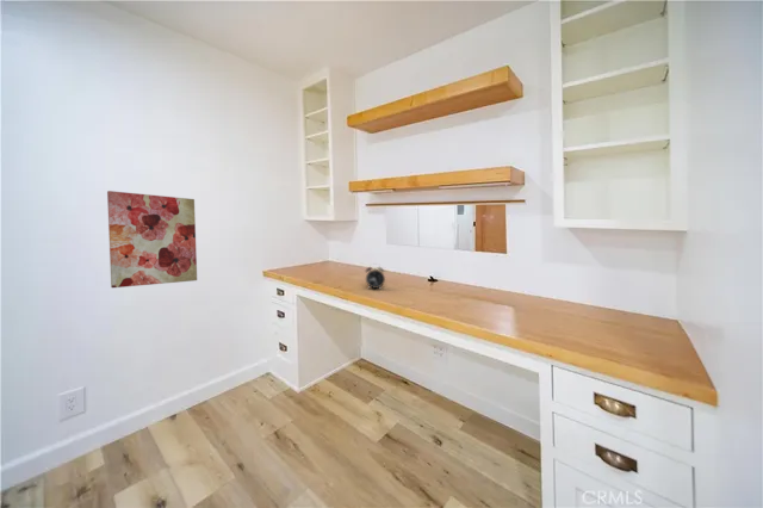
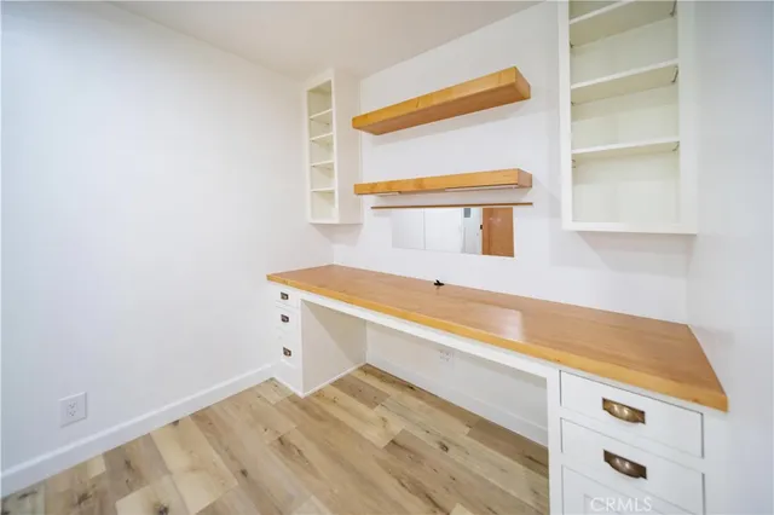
- alarm clock (374, 275)
- wall art (155, 240)
